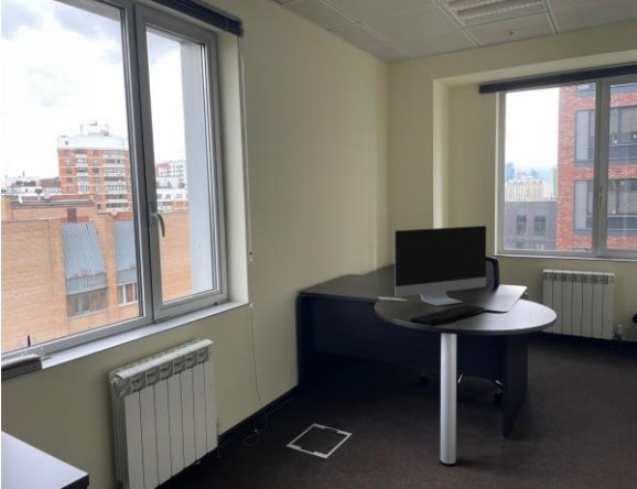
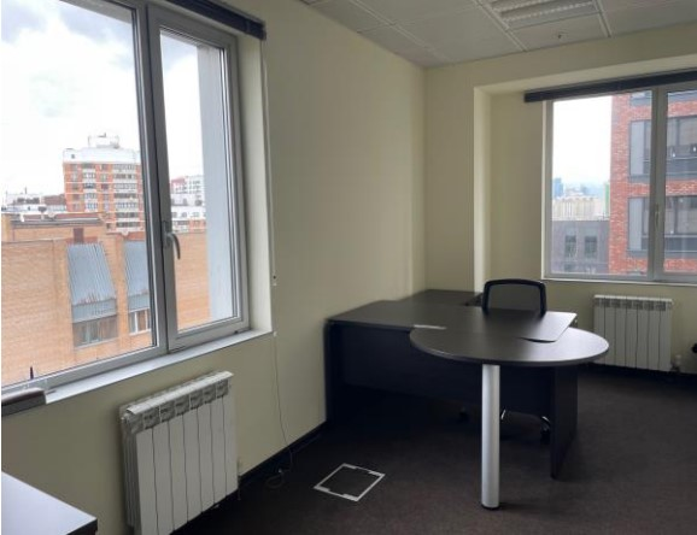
- keyboard (450, 314)
- computer monitor (441, 264)
